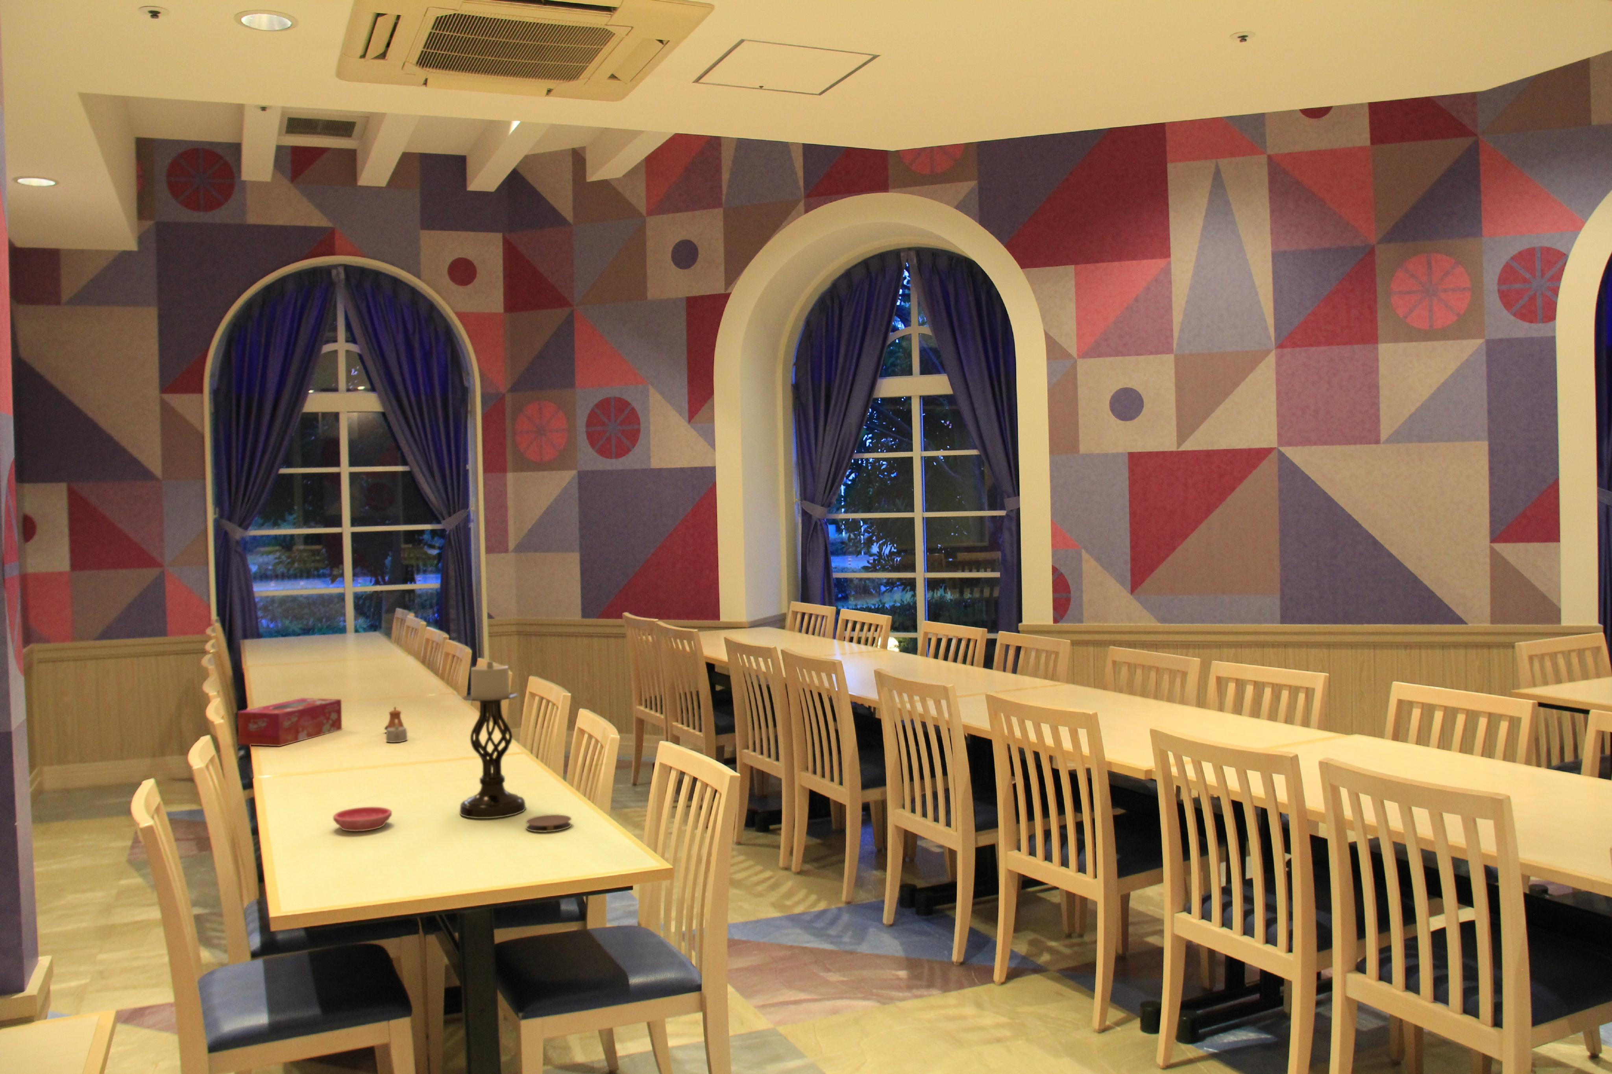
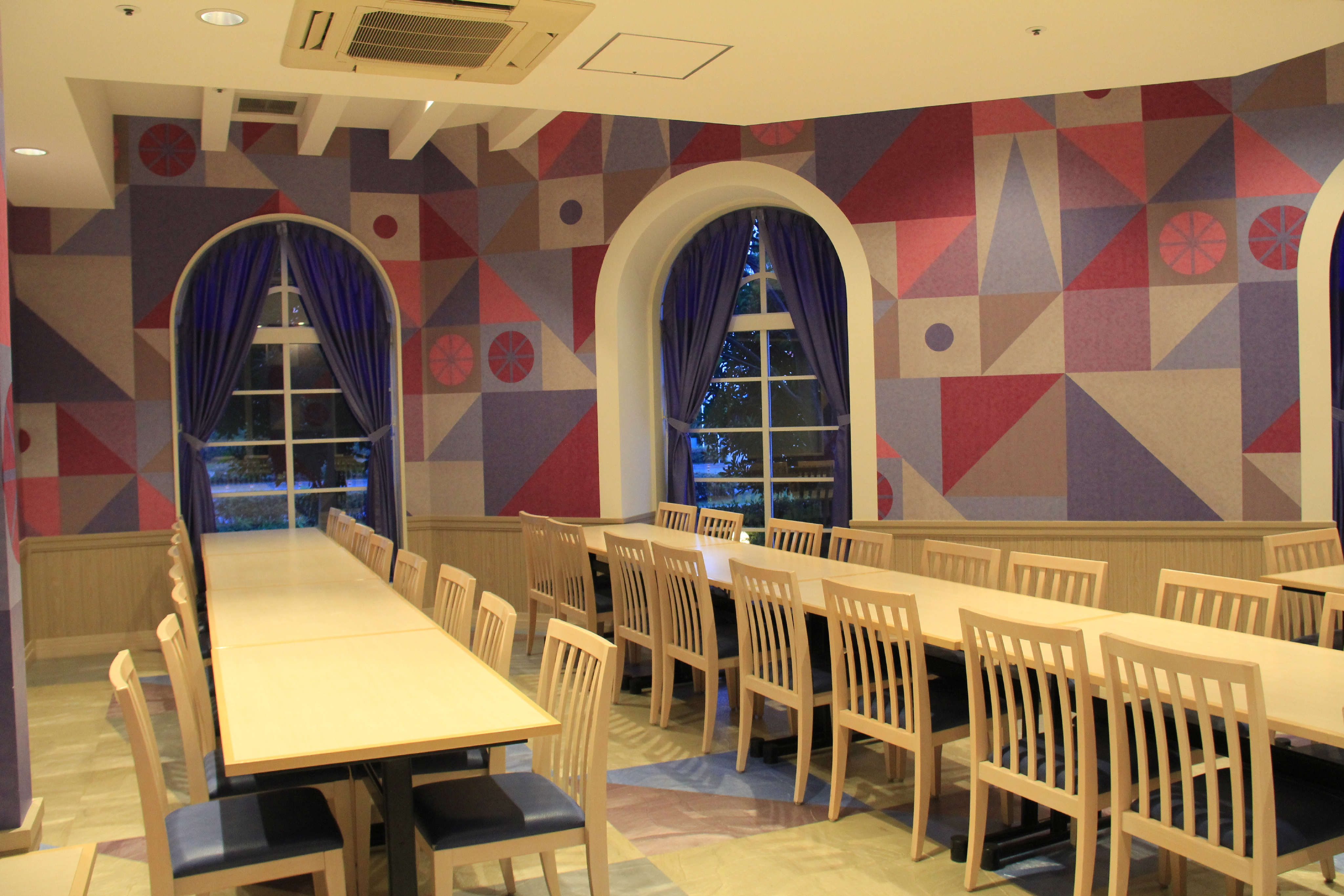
- candle holder (492, 736)
- saucer (362, 820)
- tissue box (291, 720)
- coaster (548, 823)
- teapot (395, 722)
